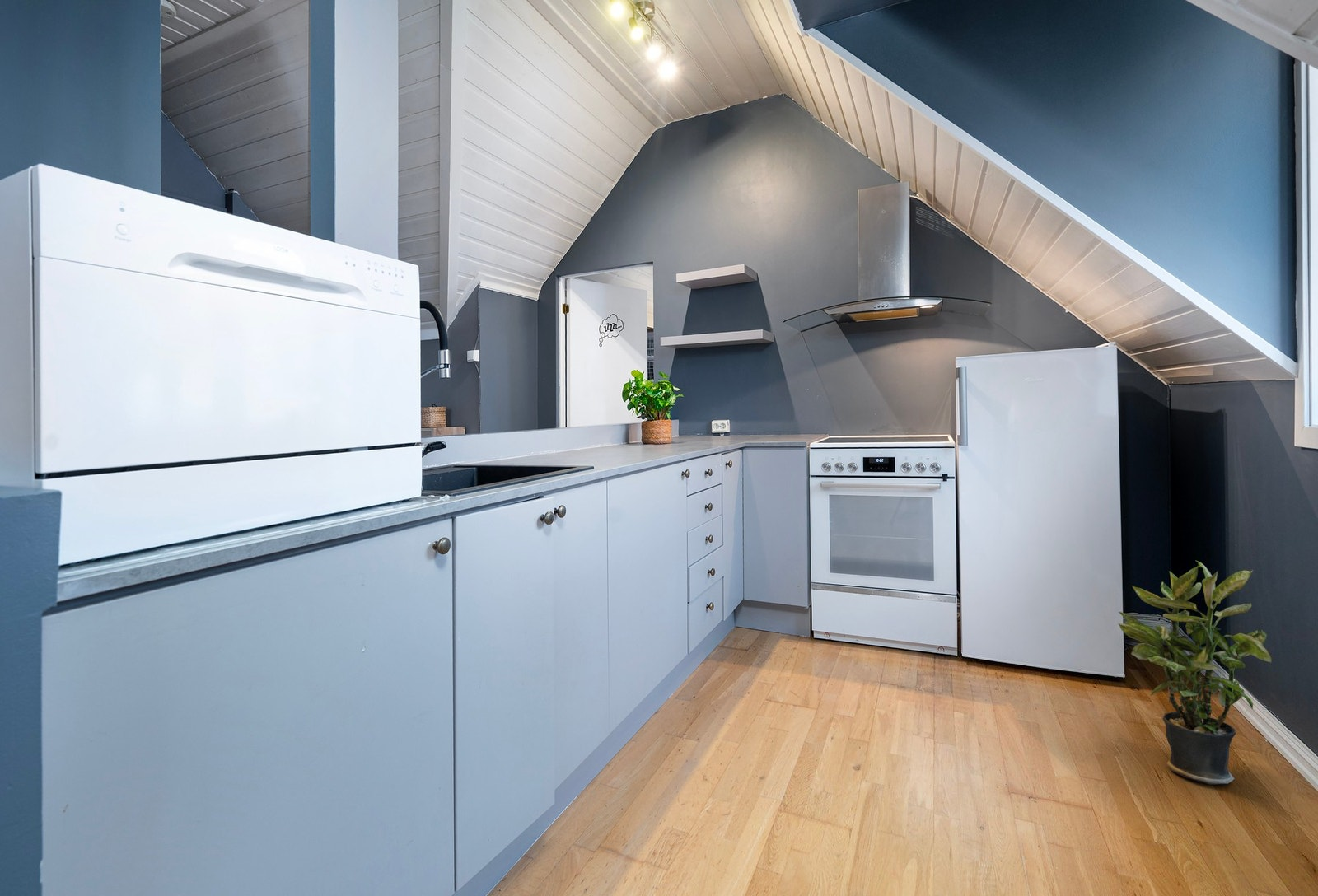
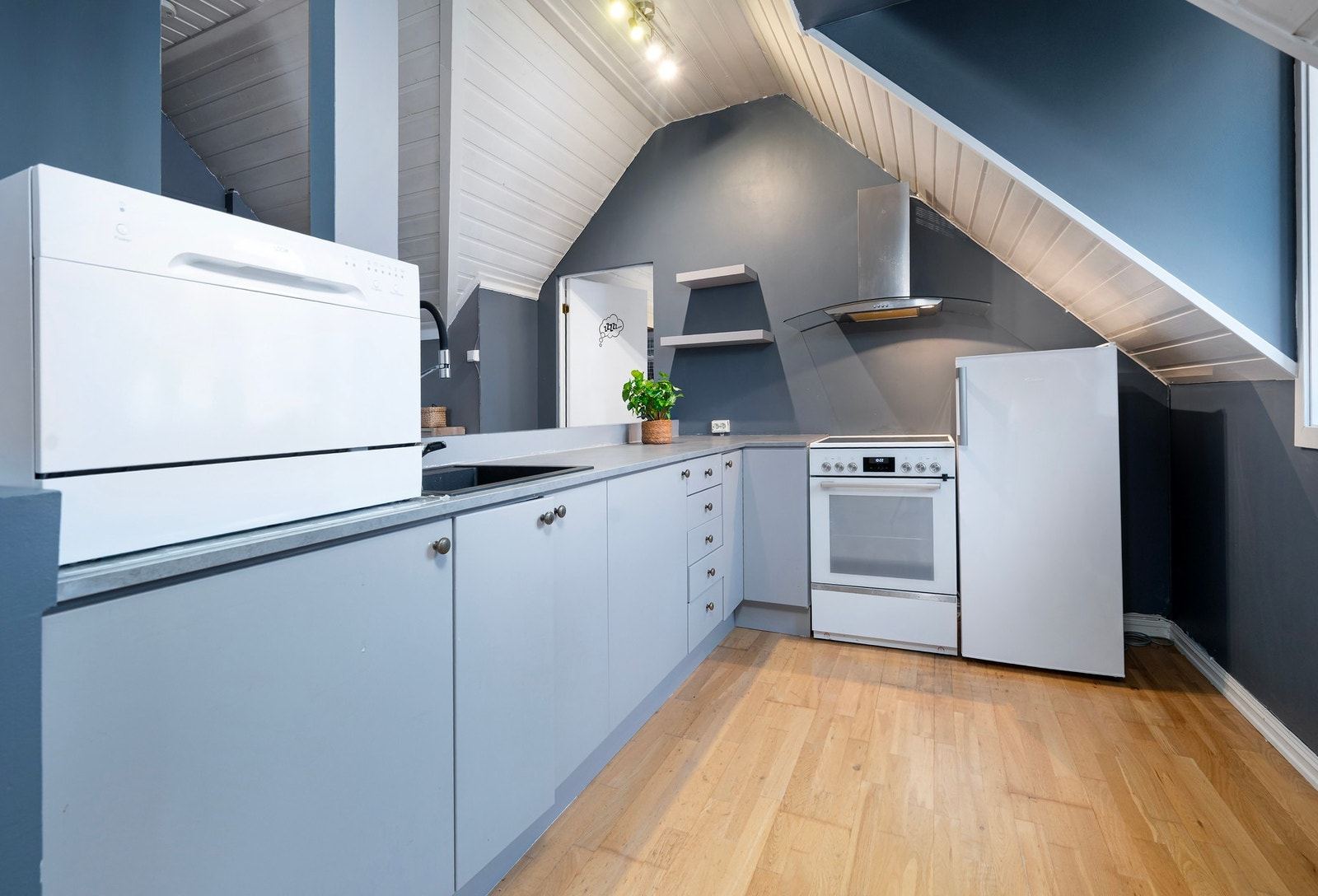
- potted plant (1189, 665)
